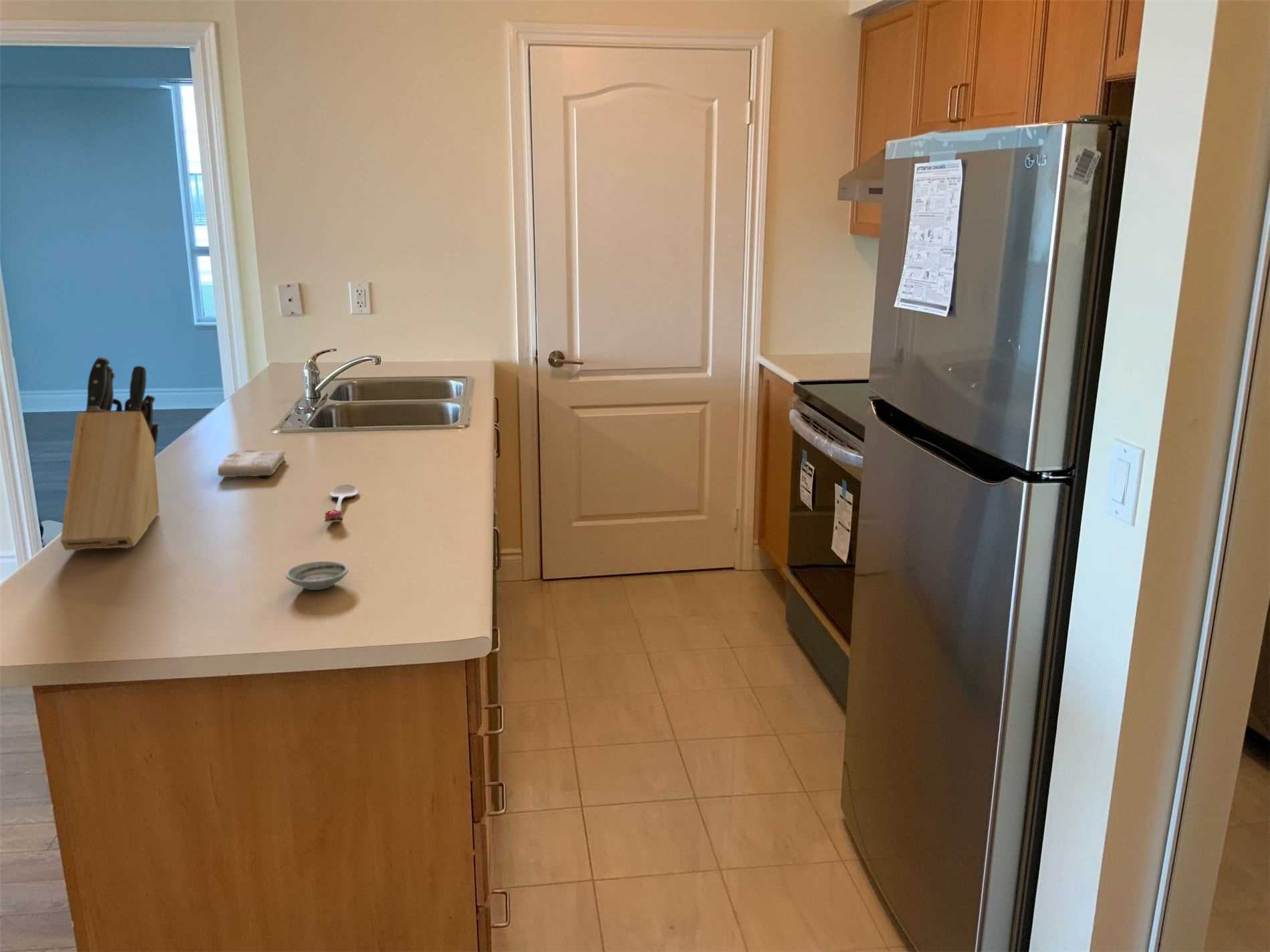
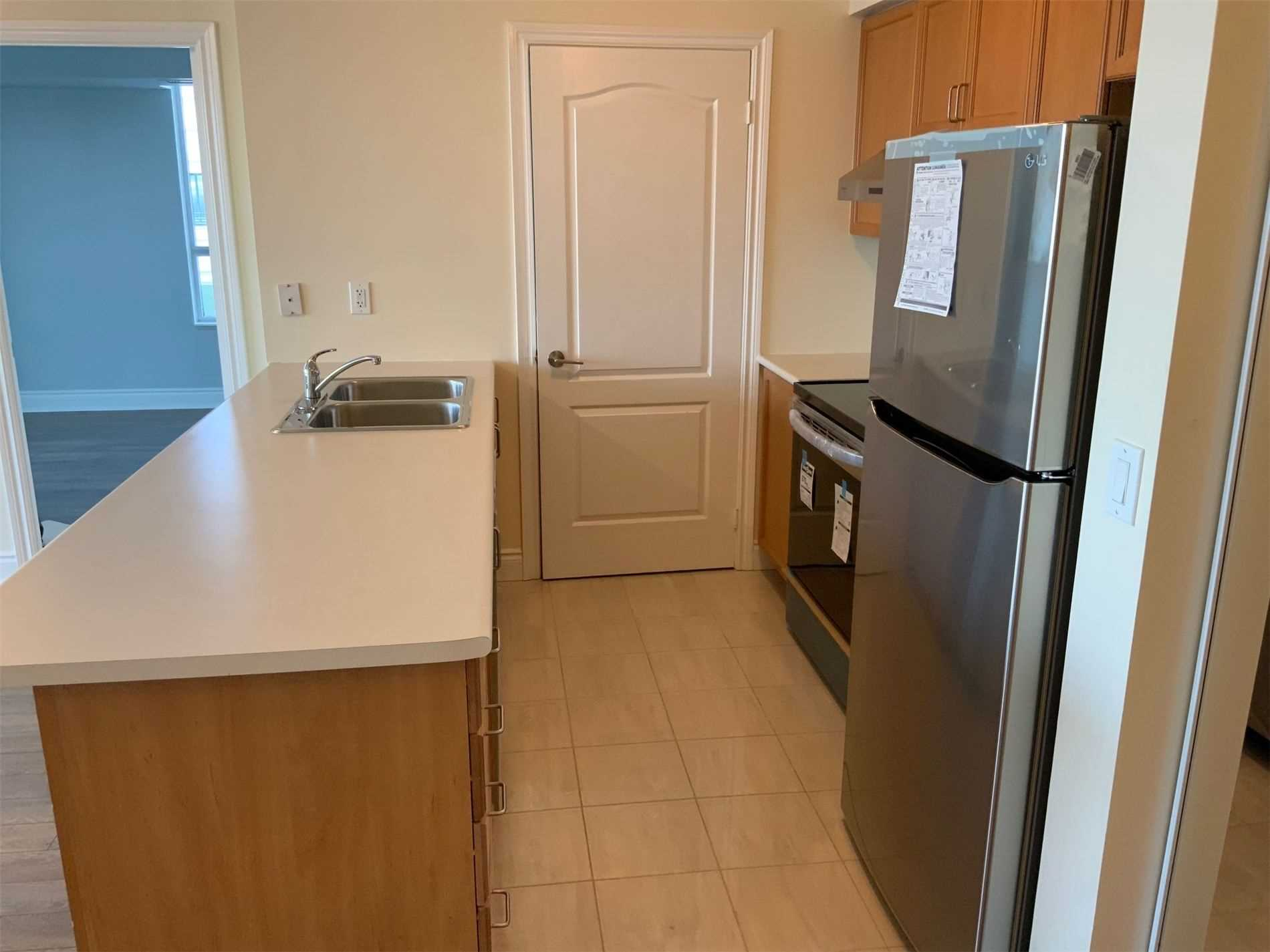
- saucer (318, 577)
- knife block (112, 446)
- washcloth (253, 462)
- spoon (339, 501)
